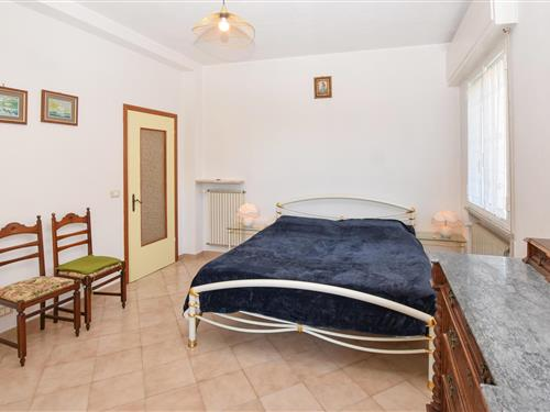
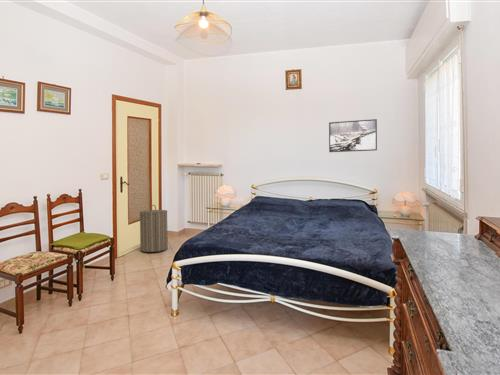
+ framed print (352, 136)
+ laundry hamper (153, 227)
